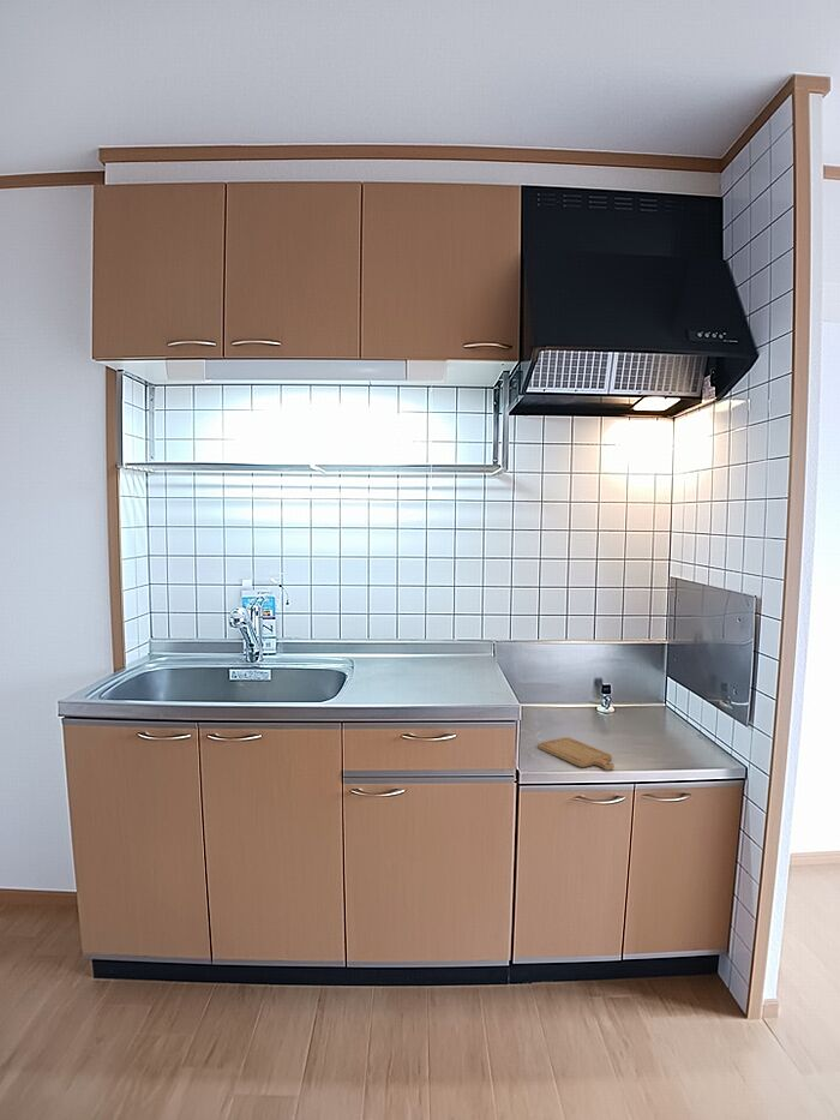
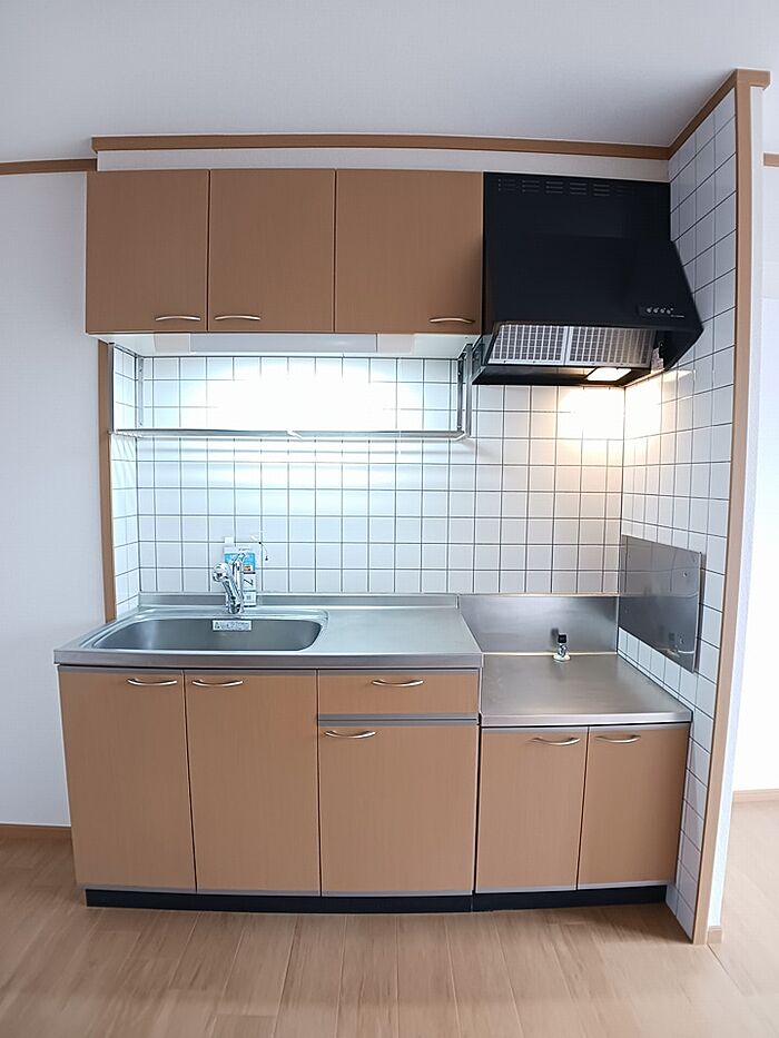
- chopping board (580, 754)
